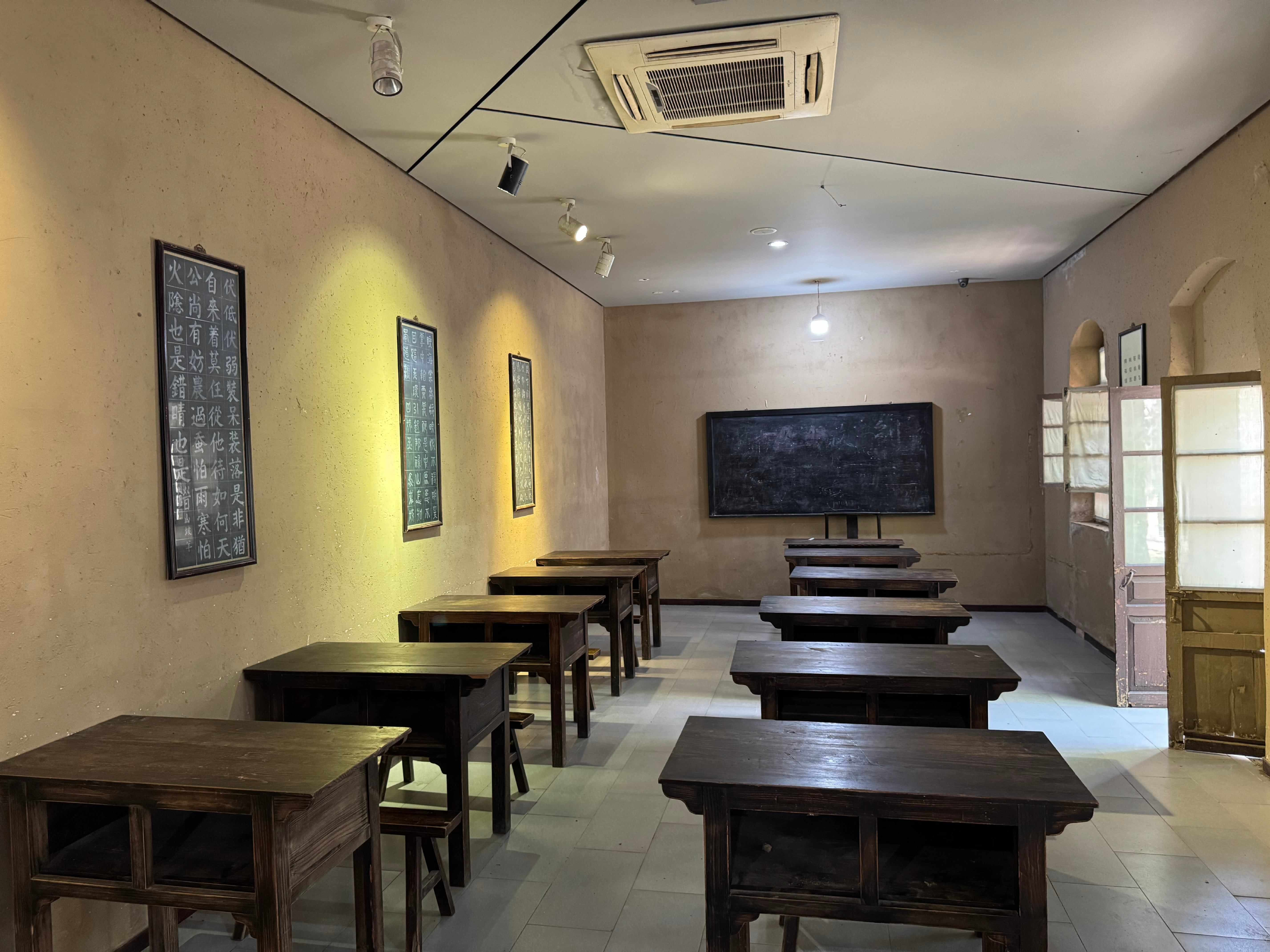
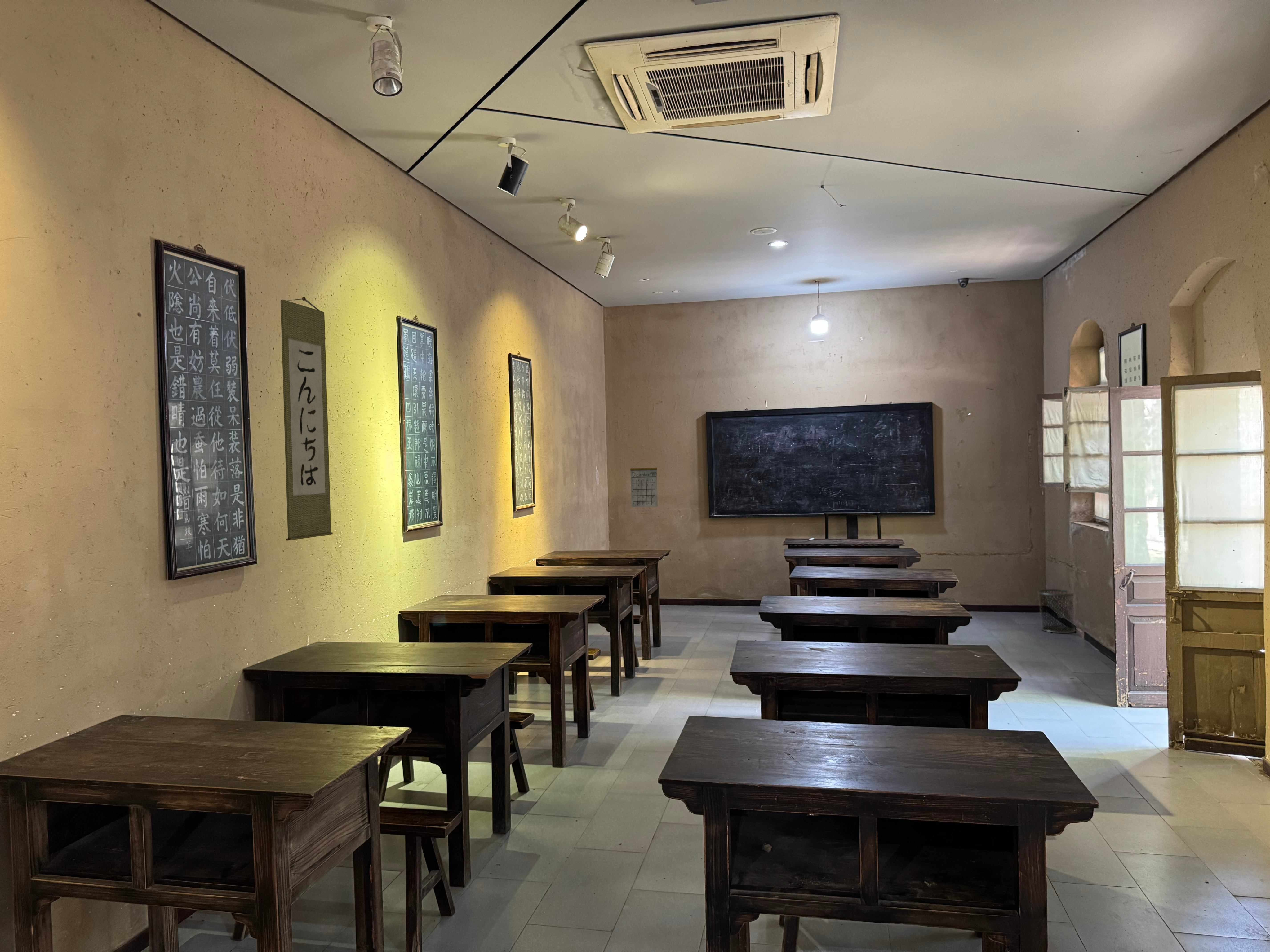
+ calendar (644, 483)
+ wall scroll (307, 417)
+ waste bin (1058, 611)
